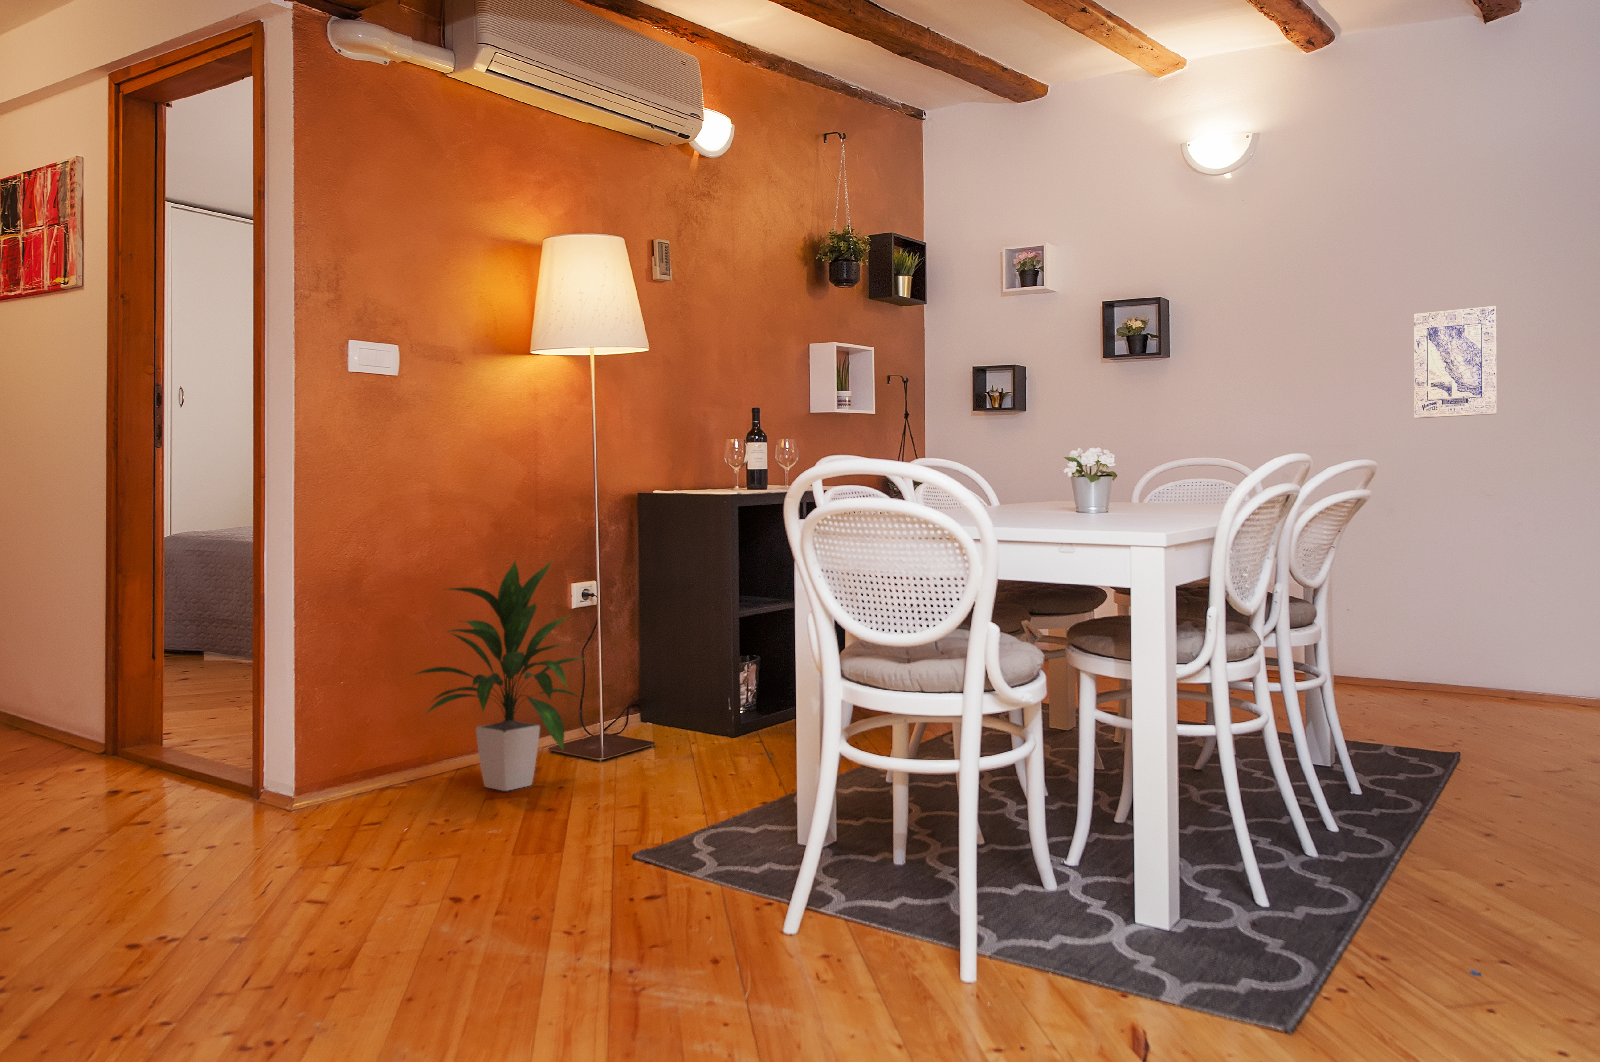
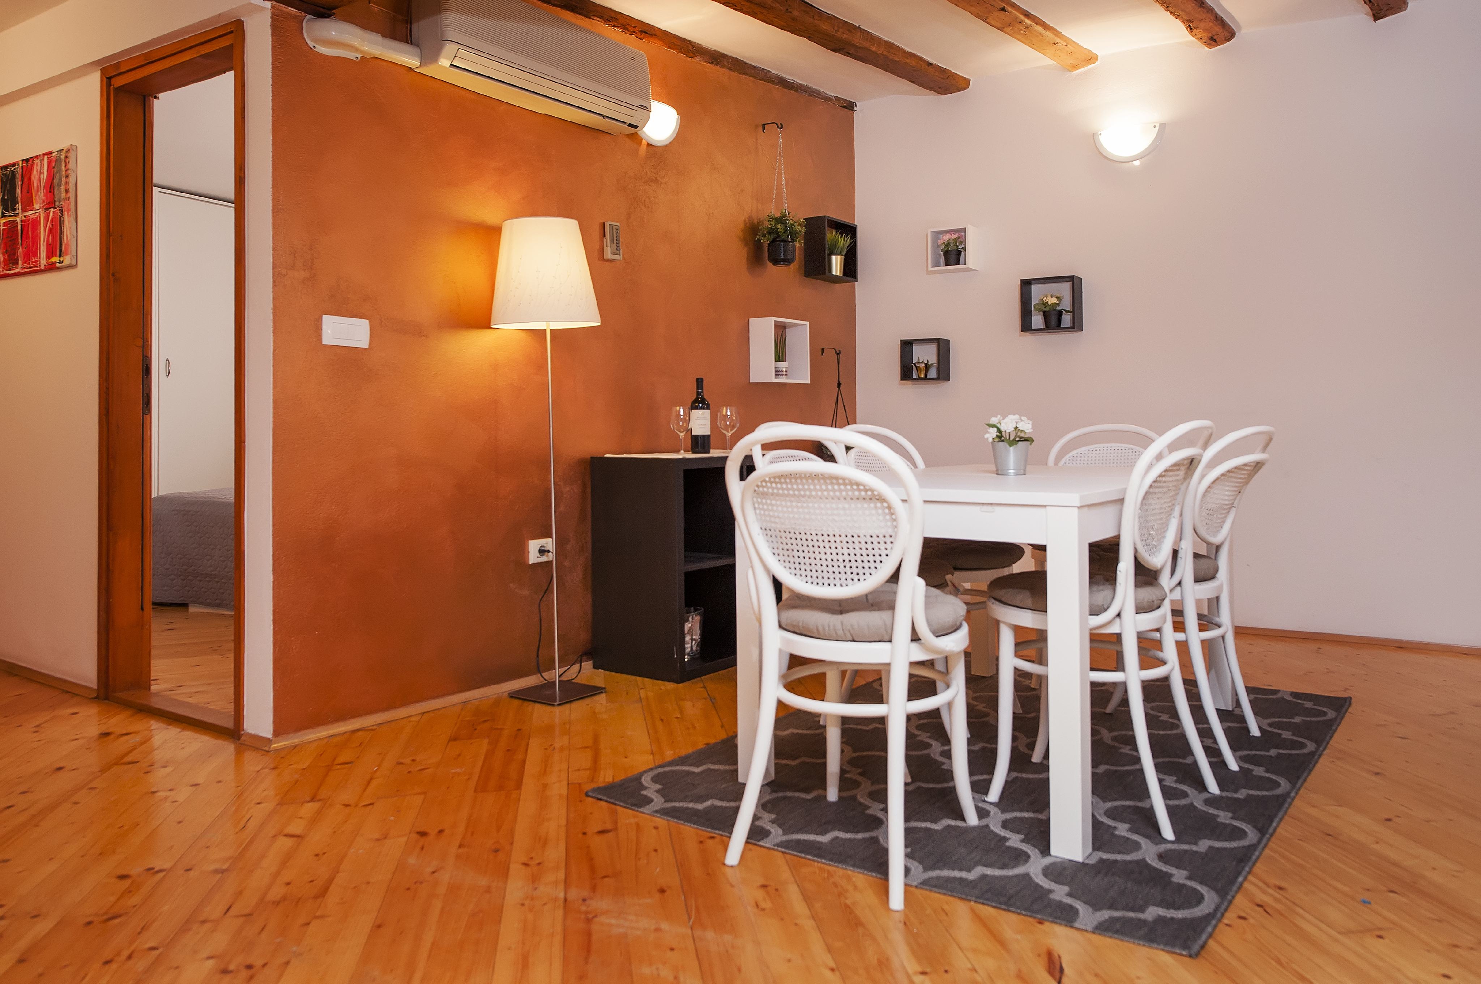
- indoor plant (509, 673)
- wall art (1454, 363)
